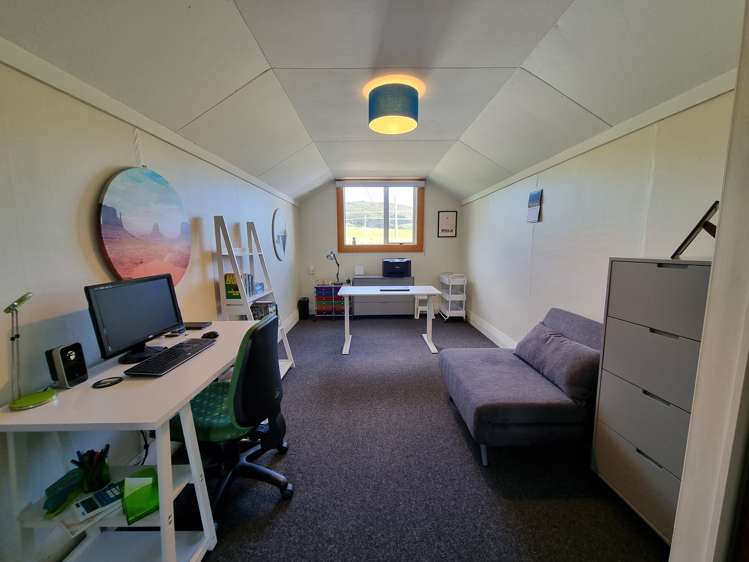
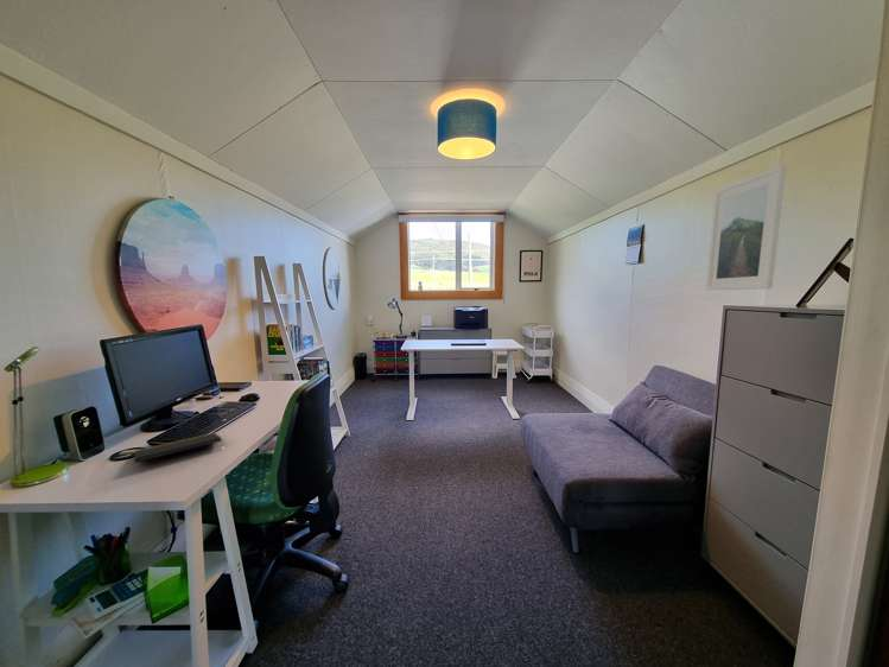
+ notepad (178, 445)
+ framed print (741, 235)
